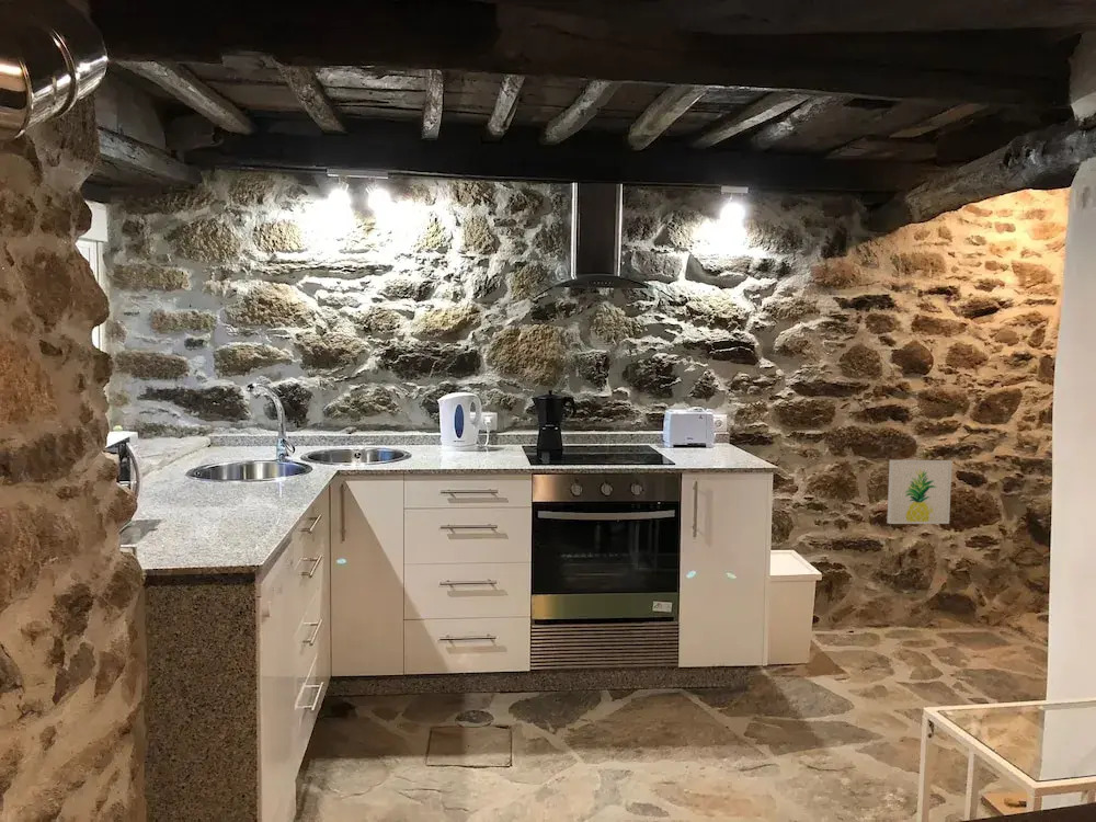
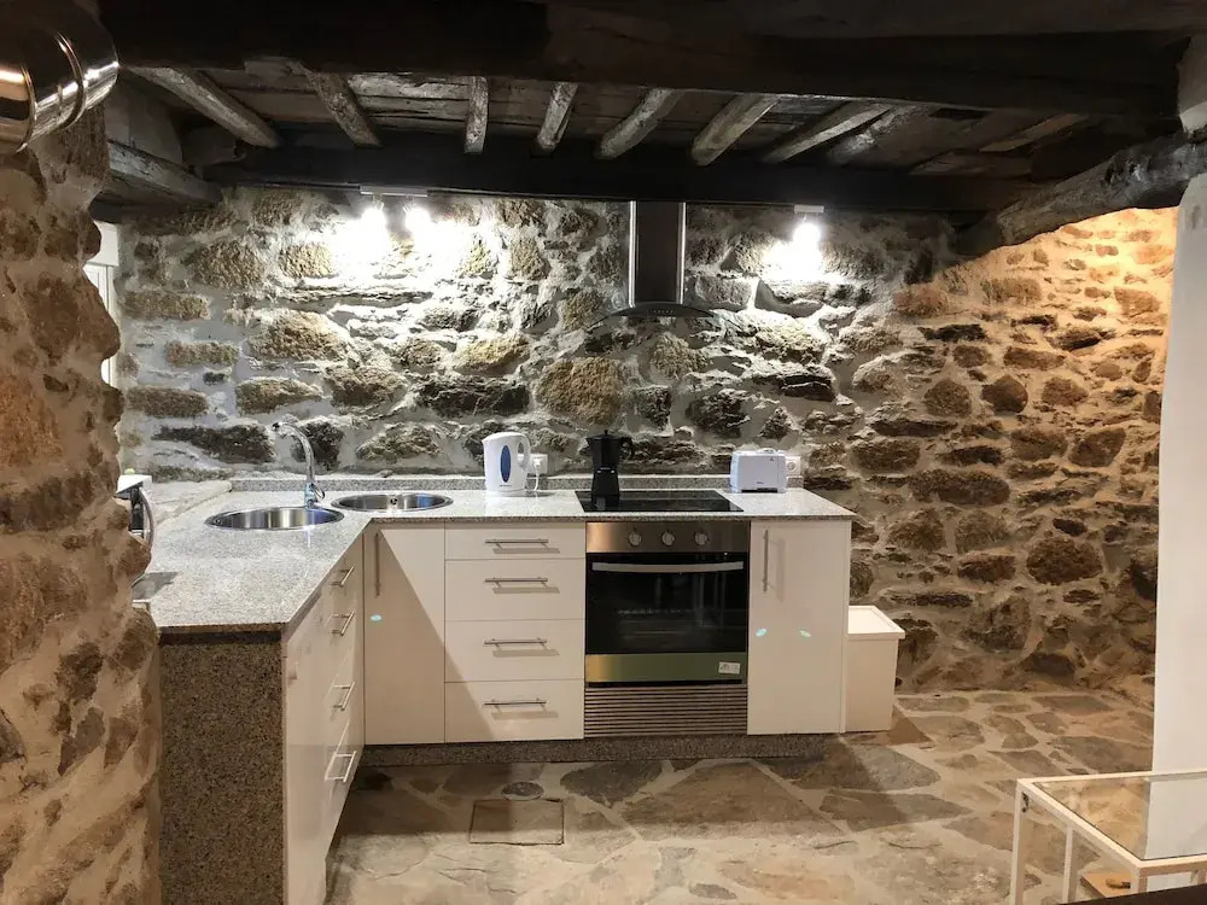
- wall art (918, 491)
